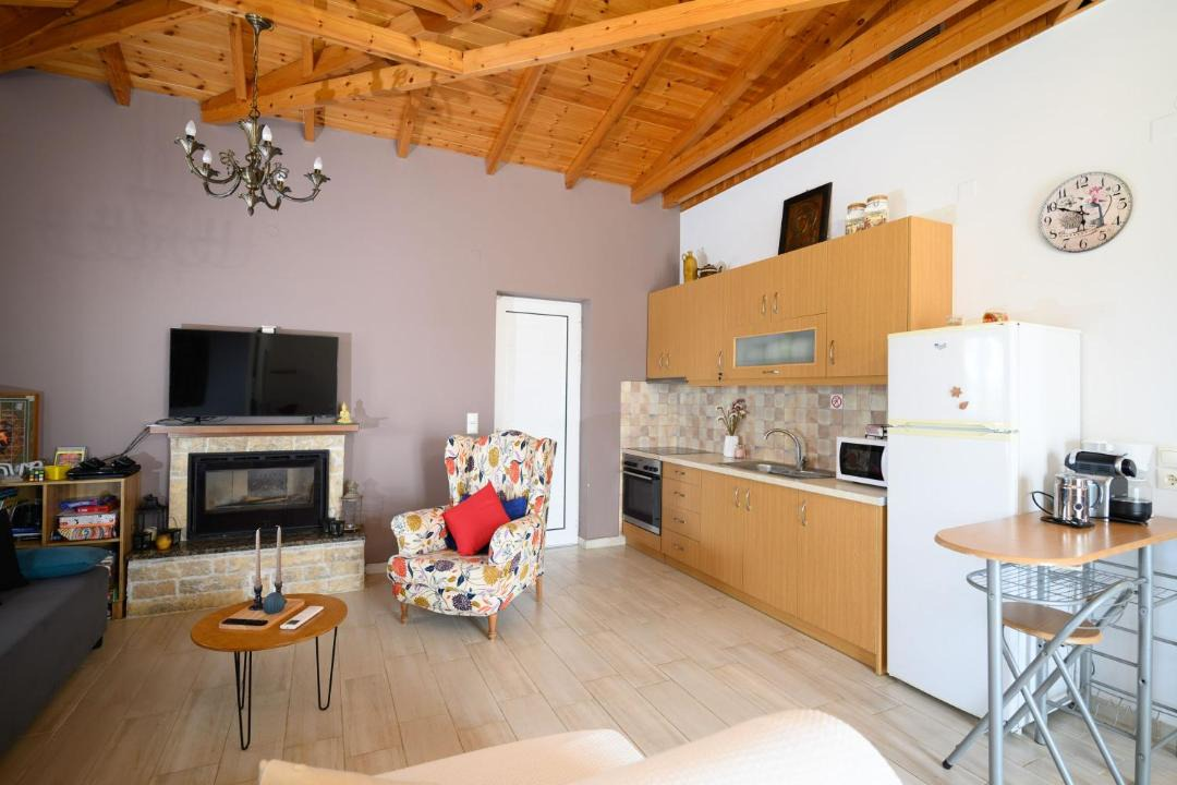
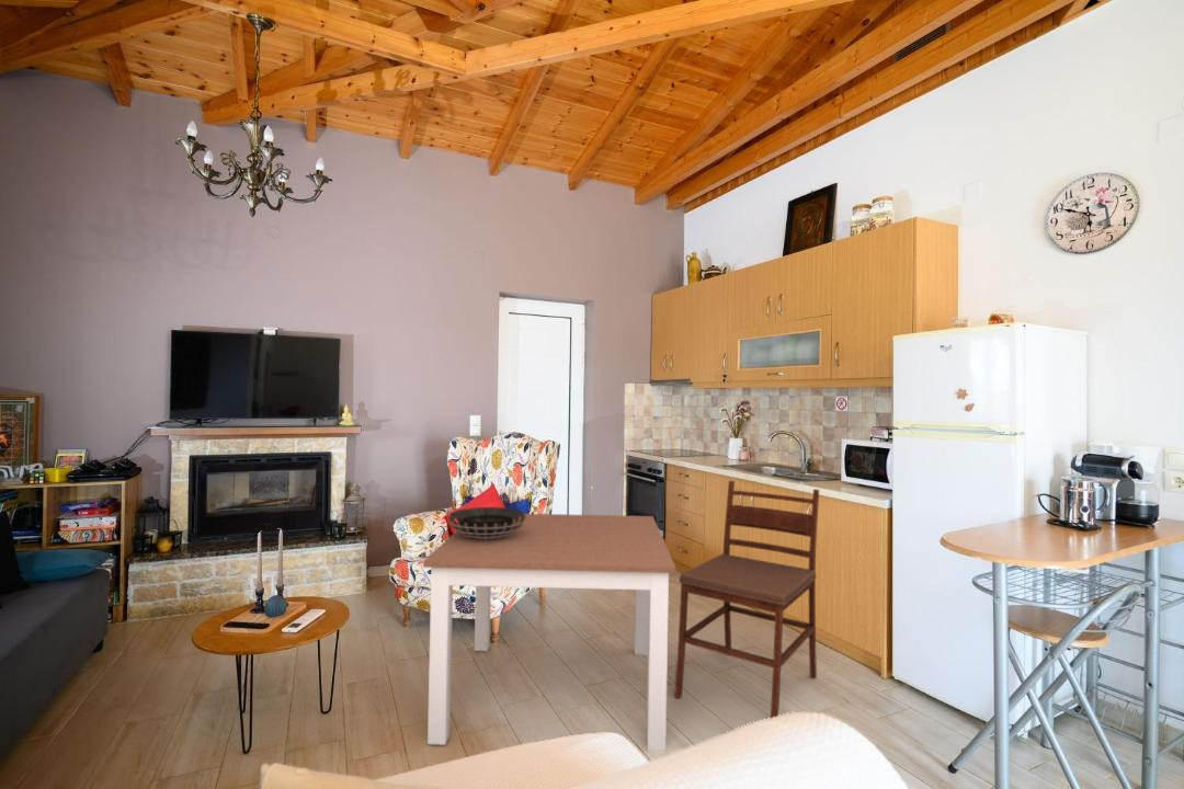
+ dining table (556, 587)
+ decorative bowl (488, 524)
+ dining chair (749, 588)
